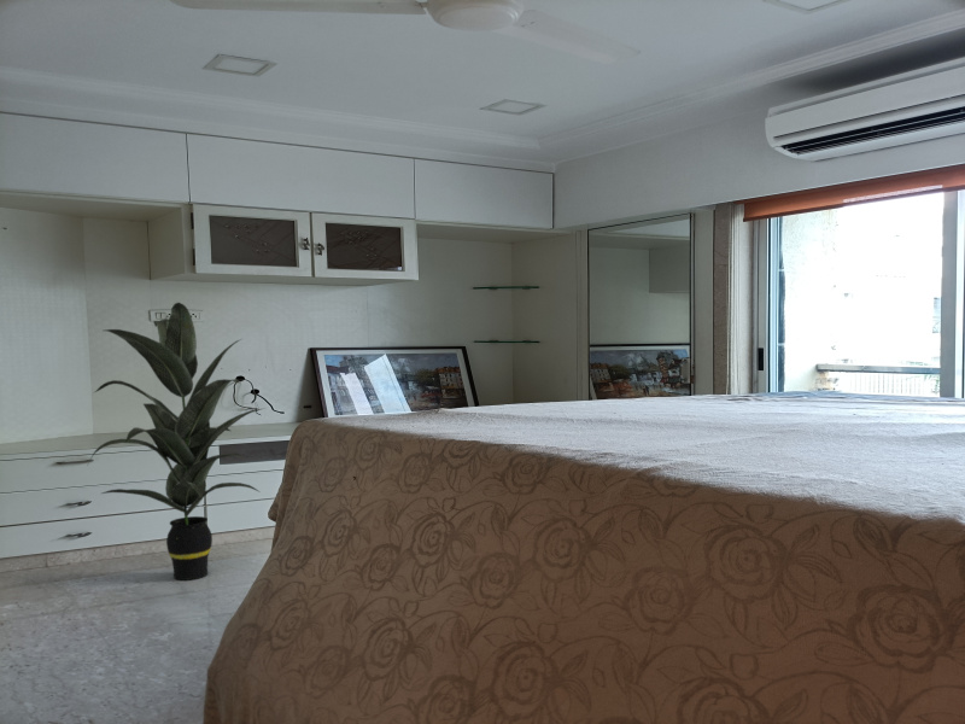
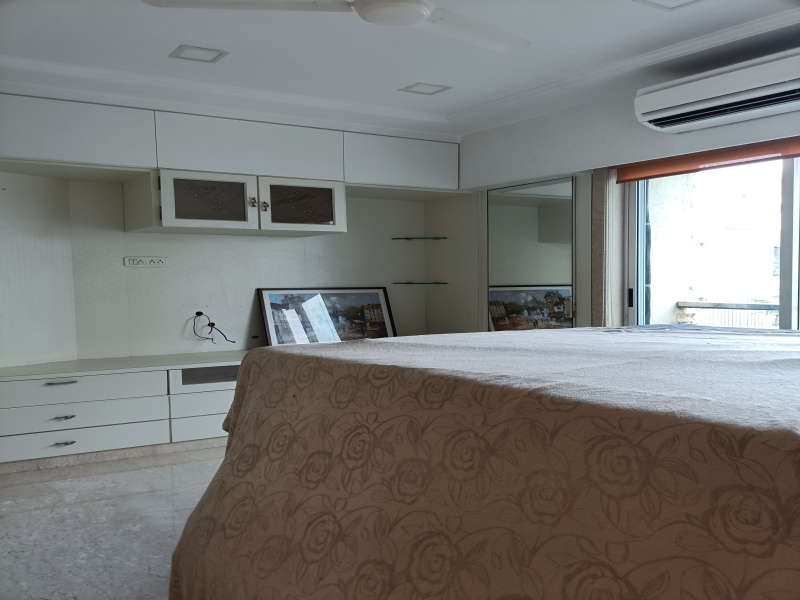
- indoor plant (177, 442)
